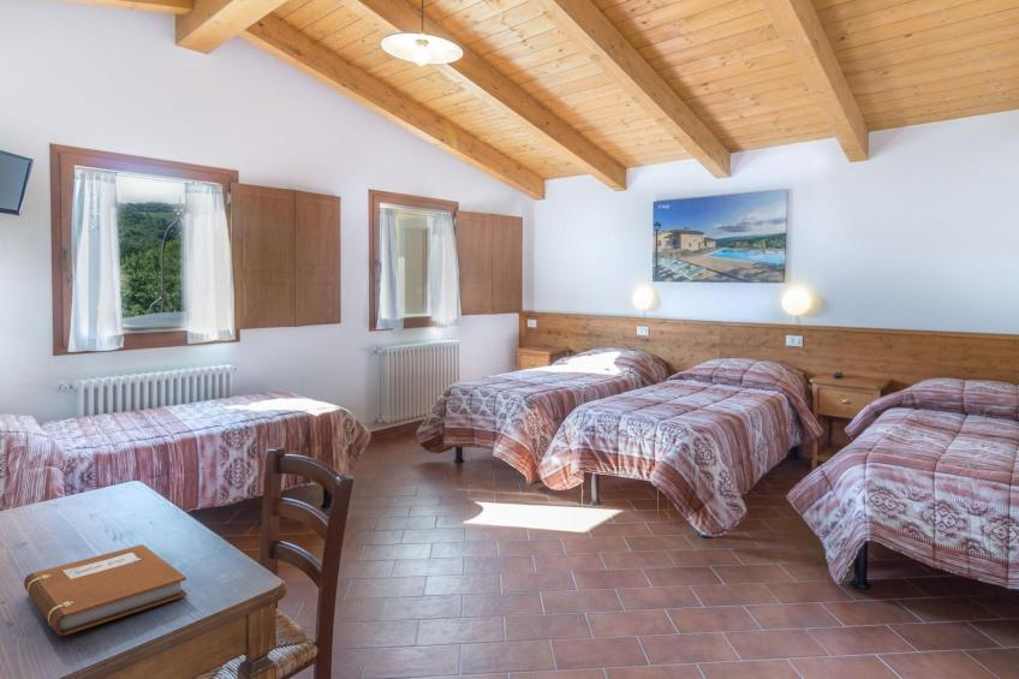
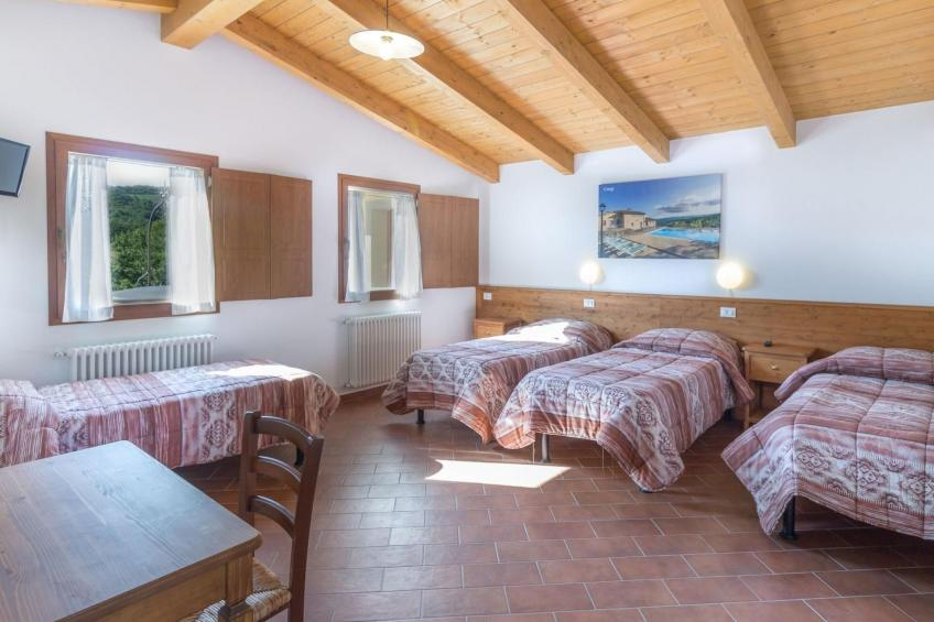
- notebook (103, 584)
